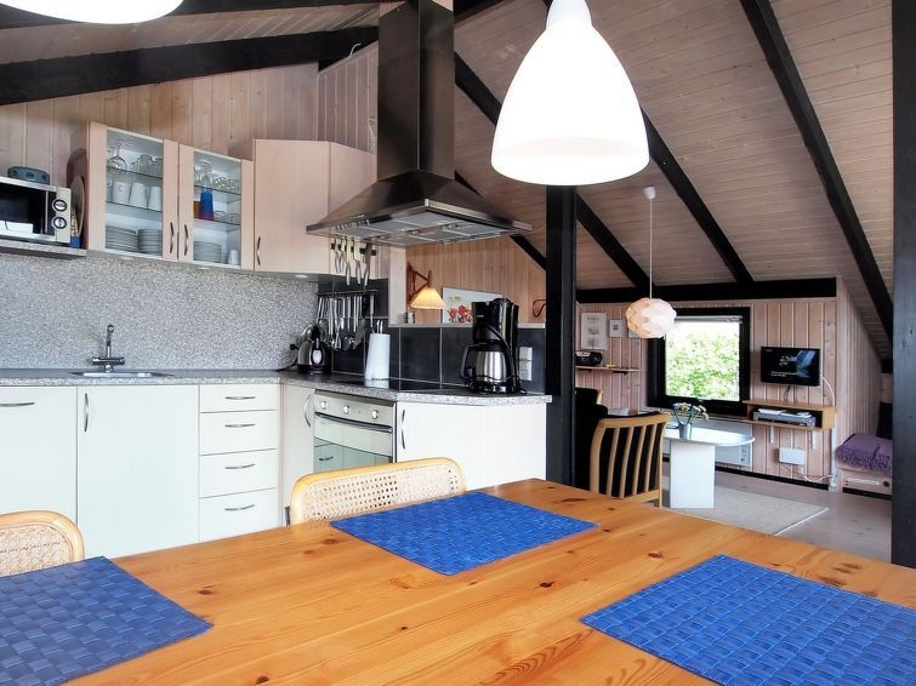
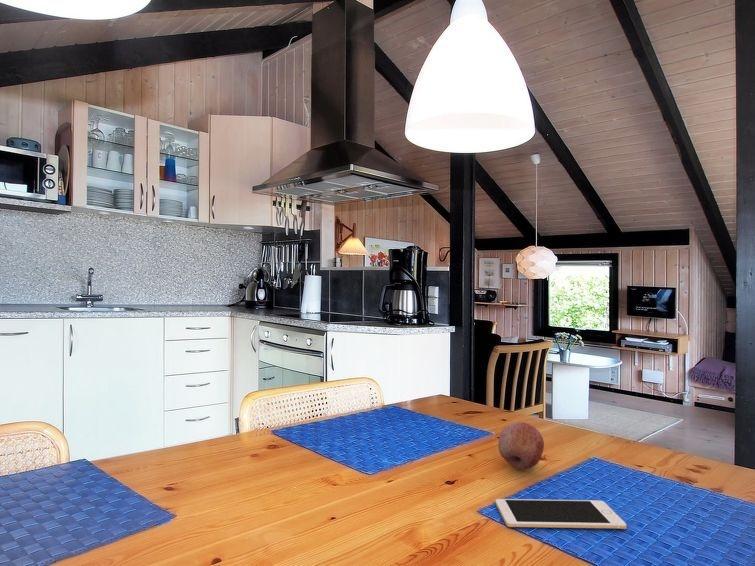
+ fruit (520, 445)
+ cell phone (557, 513)
